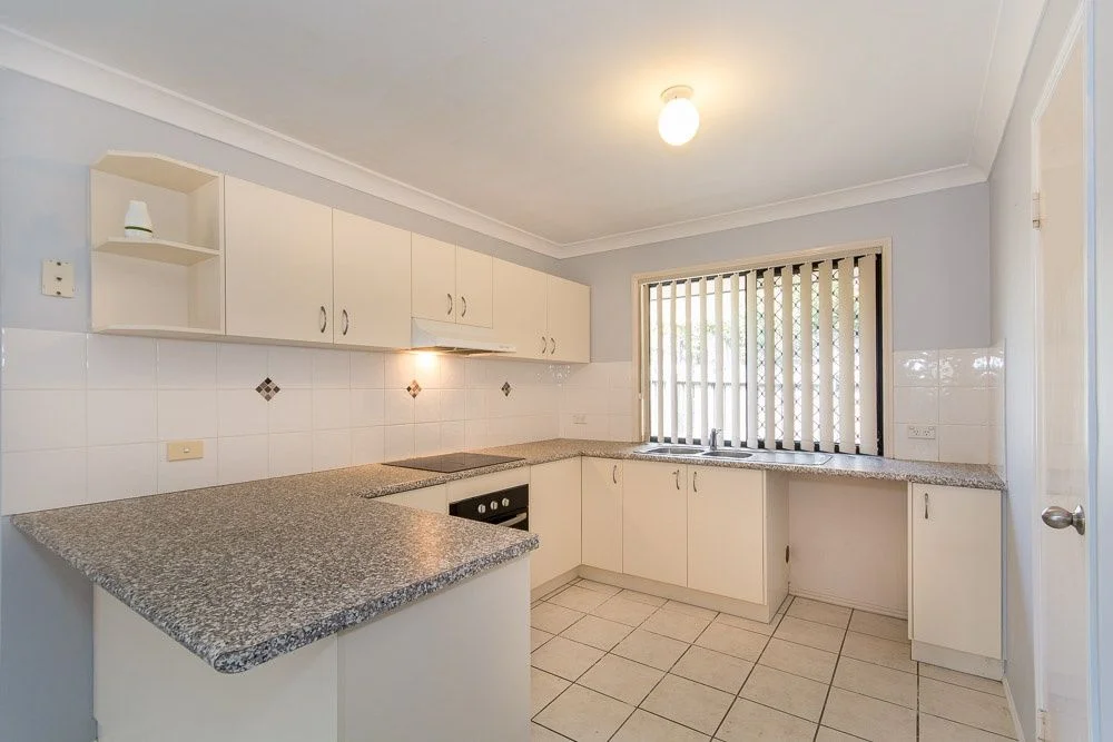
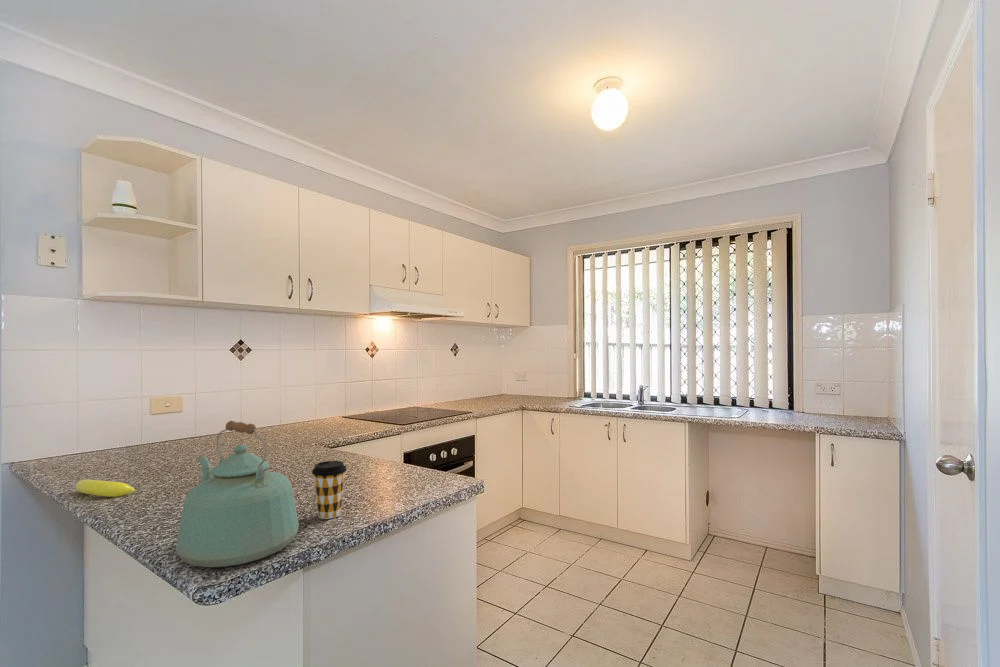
+ kettle (234, 483)
+ coffee cup (329, 489)
+ banana (102, 485)
